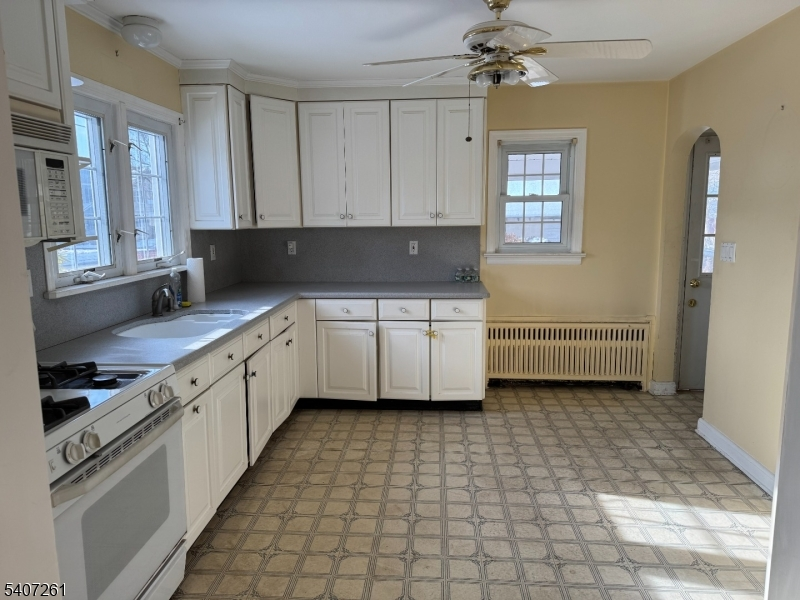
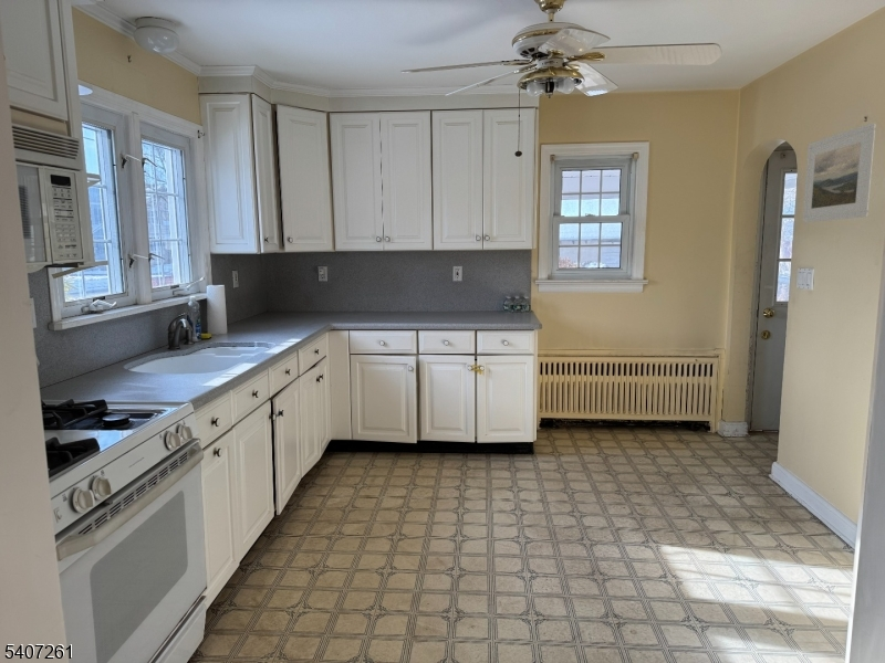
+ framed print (835, 177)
